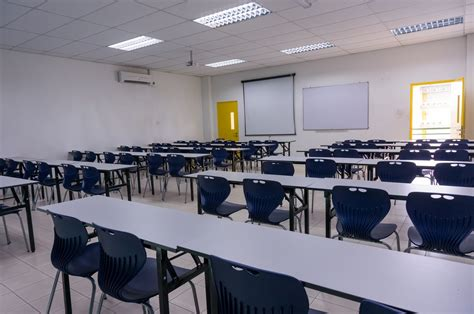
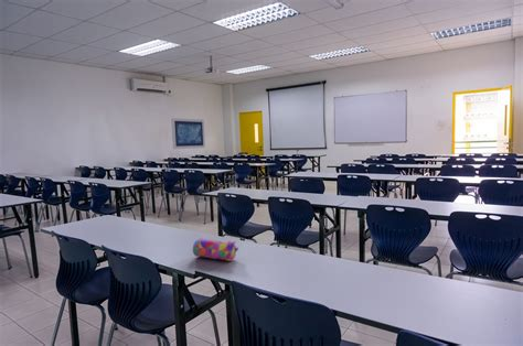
+ pencil case (215, 249)
+ wall art (189, 133)
